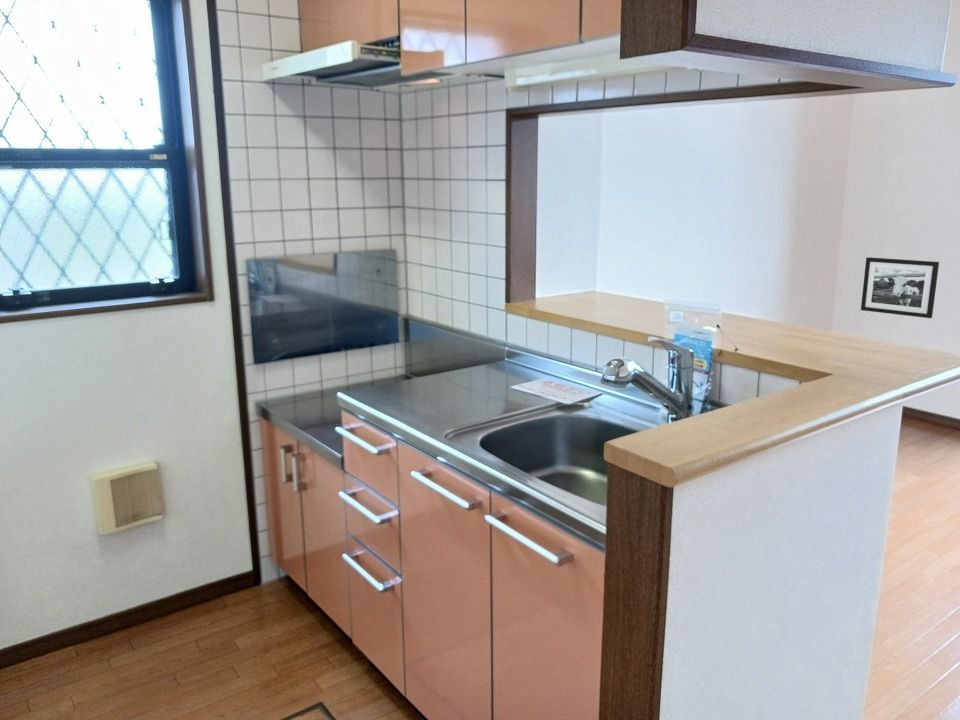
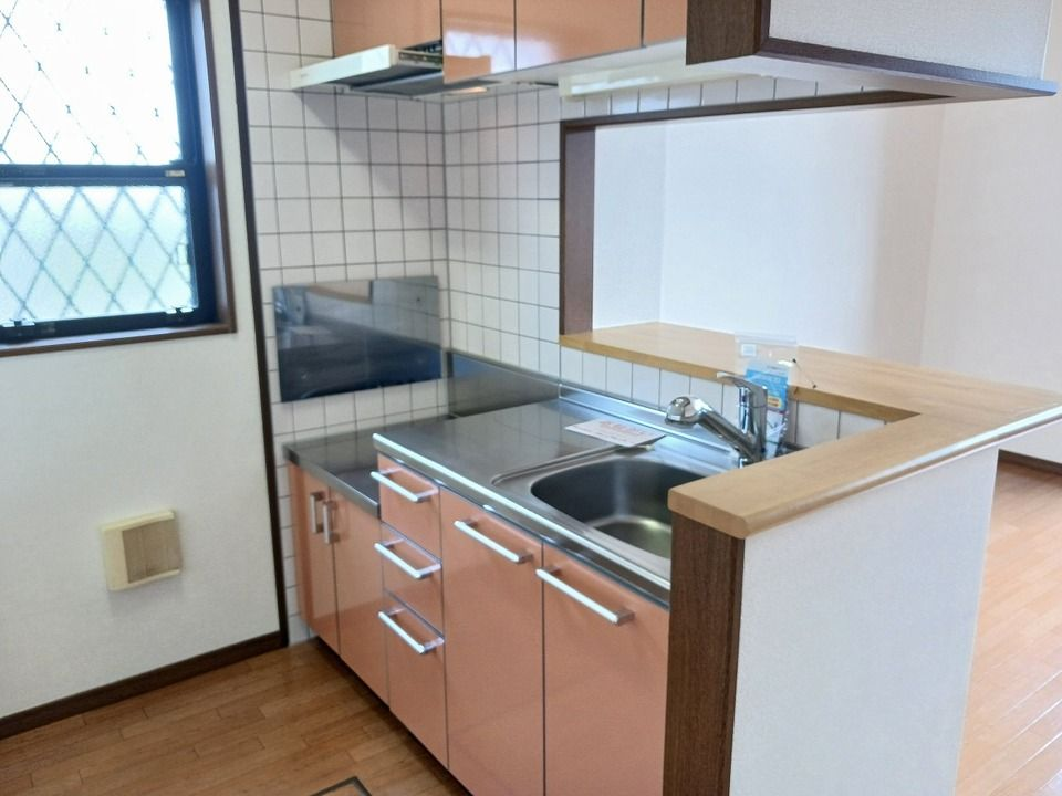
- picture frame (898, 287)
